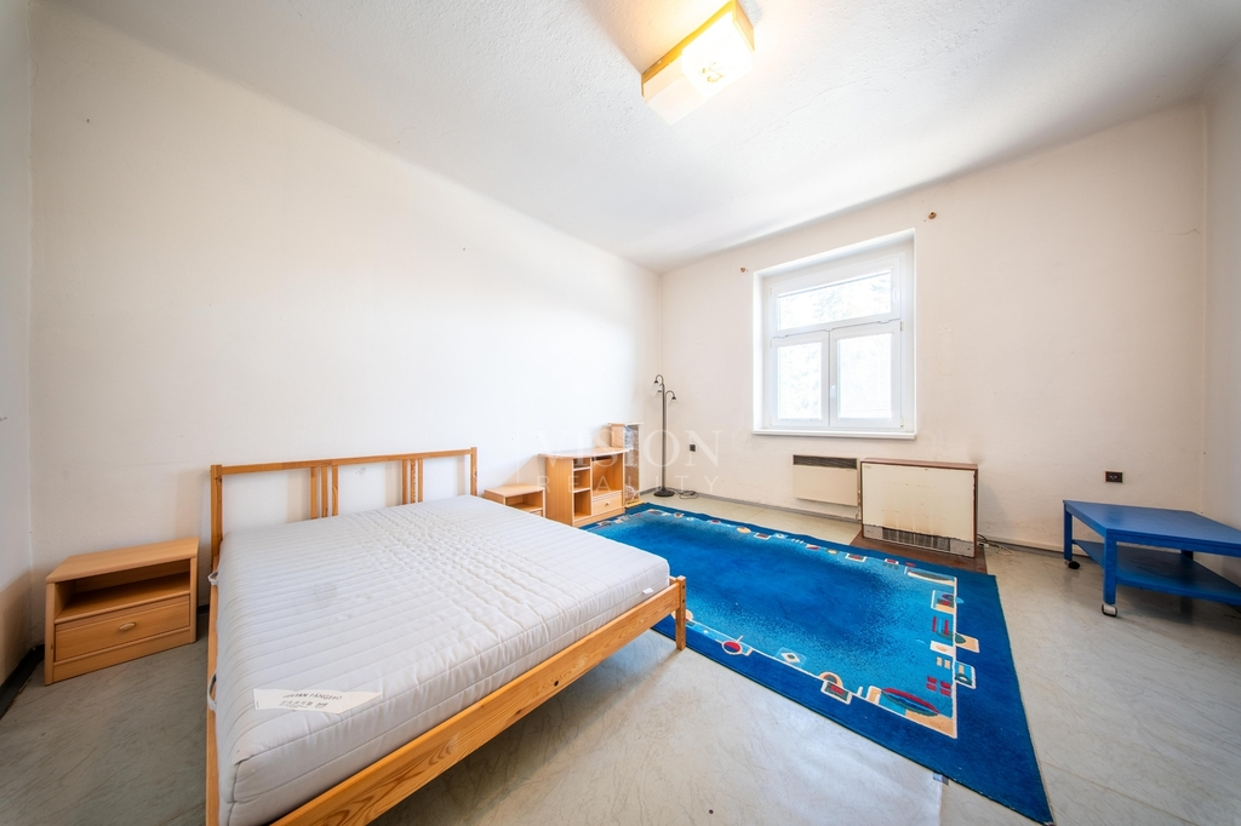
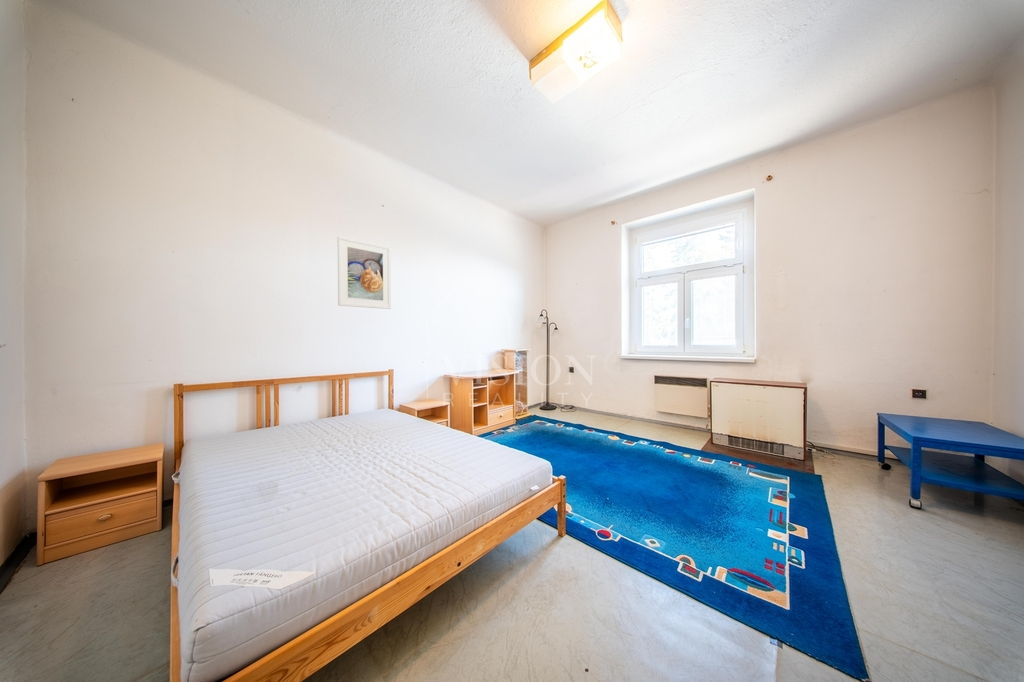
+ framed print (365, 274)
